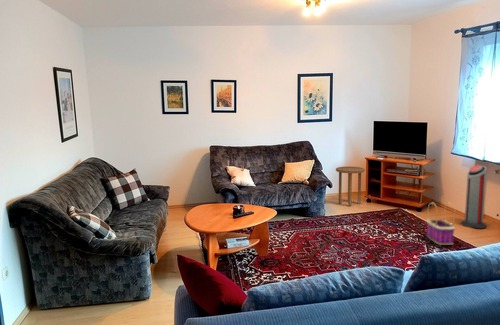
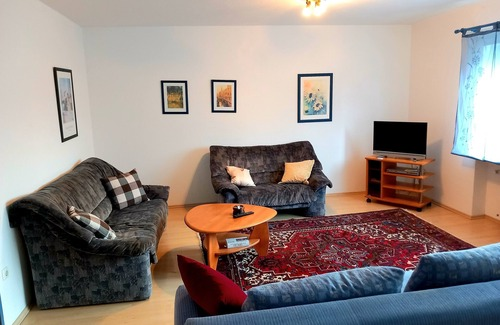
- side table (349, 186)
- air purifier (475, 195)
- basket (440, 221)
